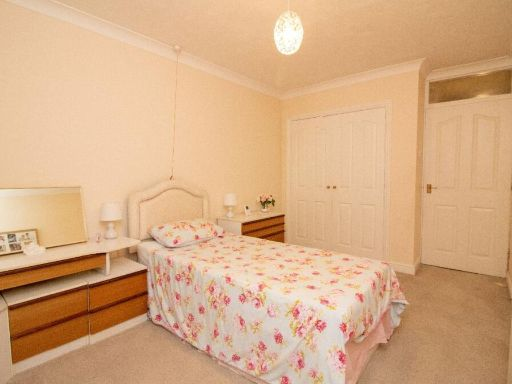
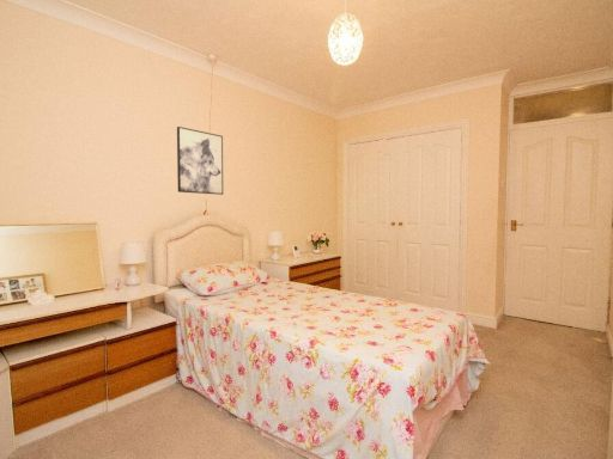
+ wall art (201, 163)
